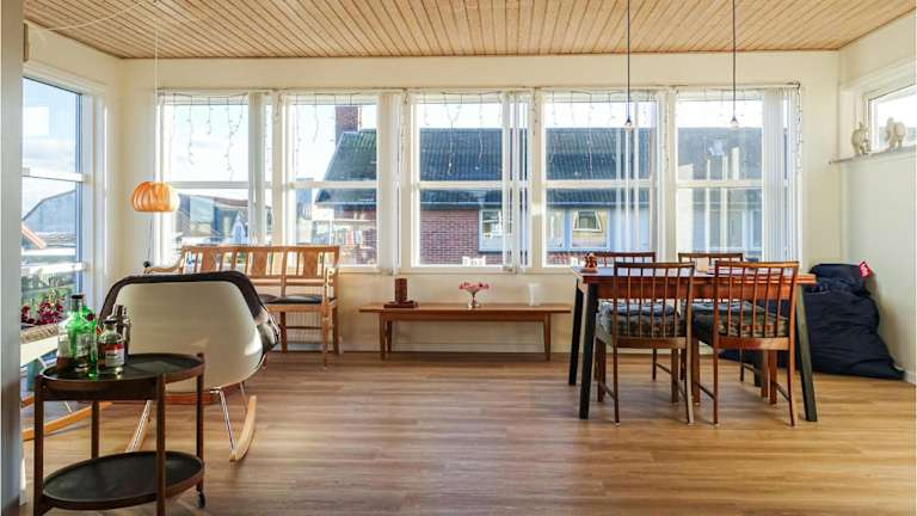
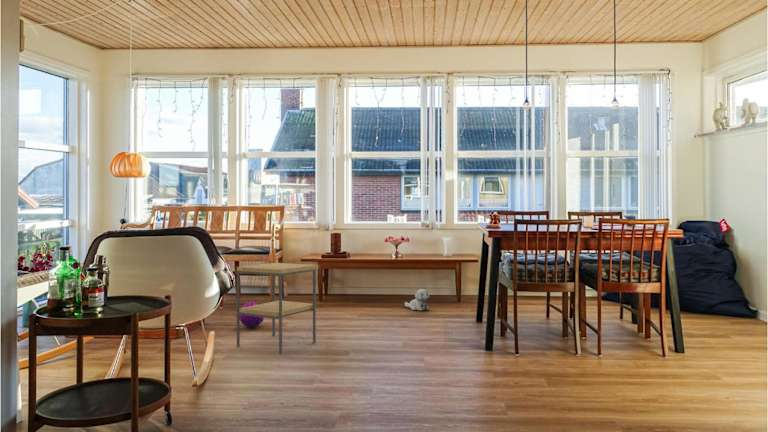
+ plush toy (417, 298)
+ side table (278, 304)
+ ball (251, 316)
